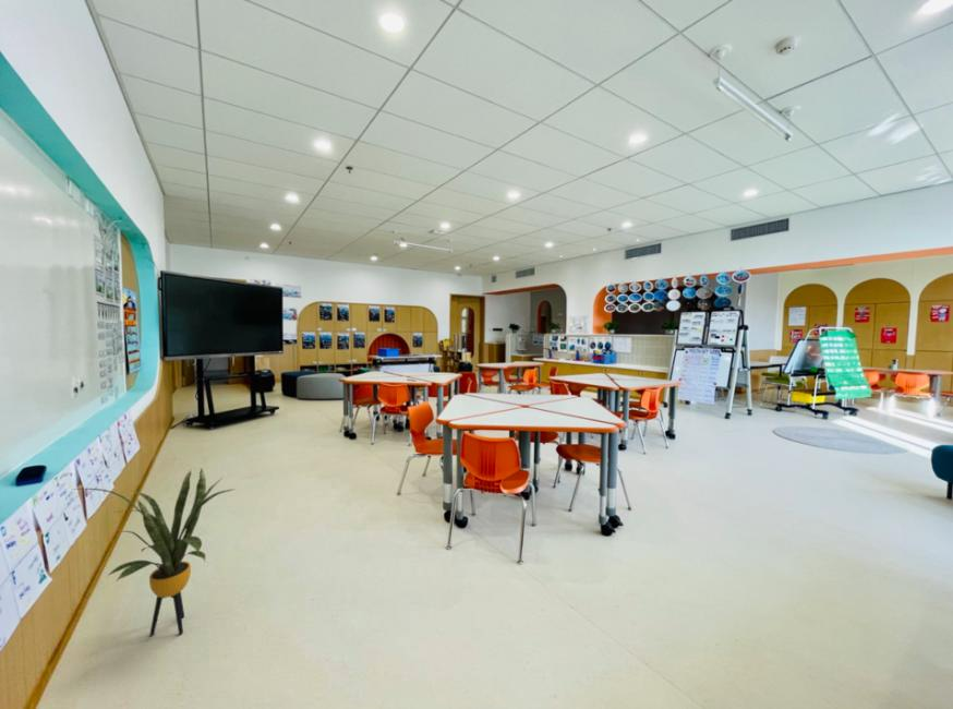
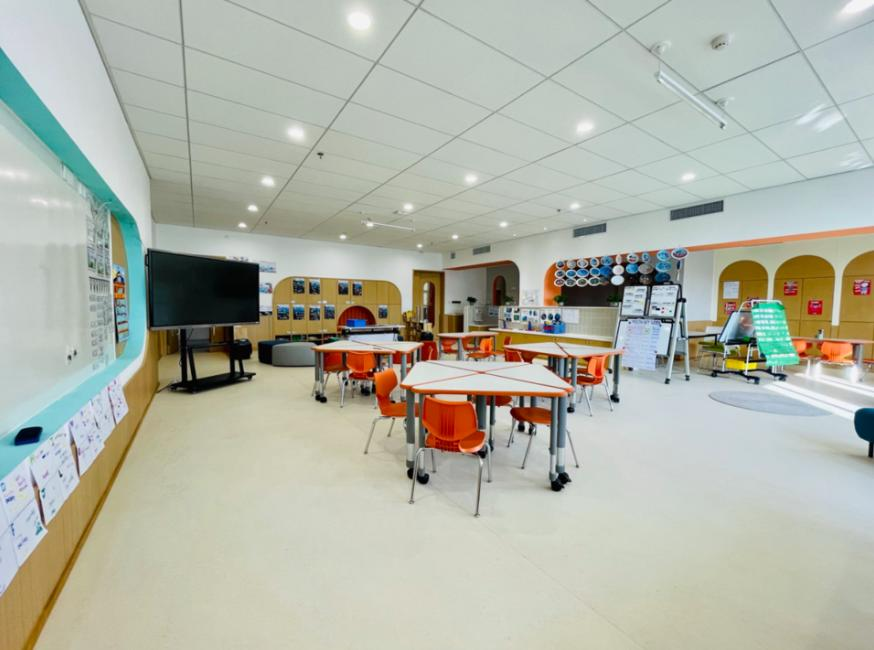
- house plant (162, 551)
